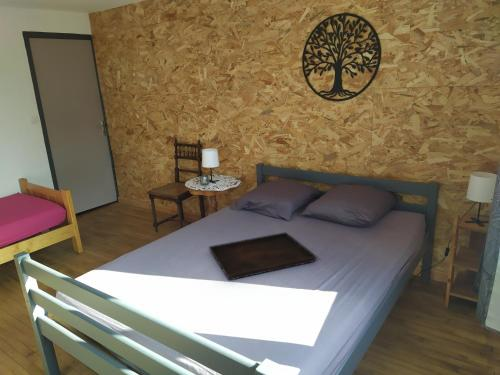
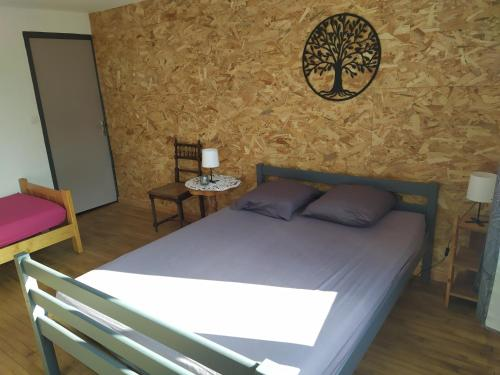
- serving tray (260, 253)
